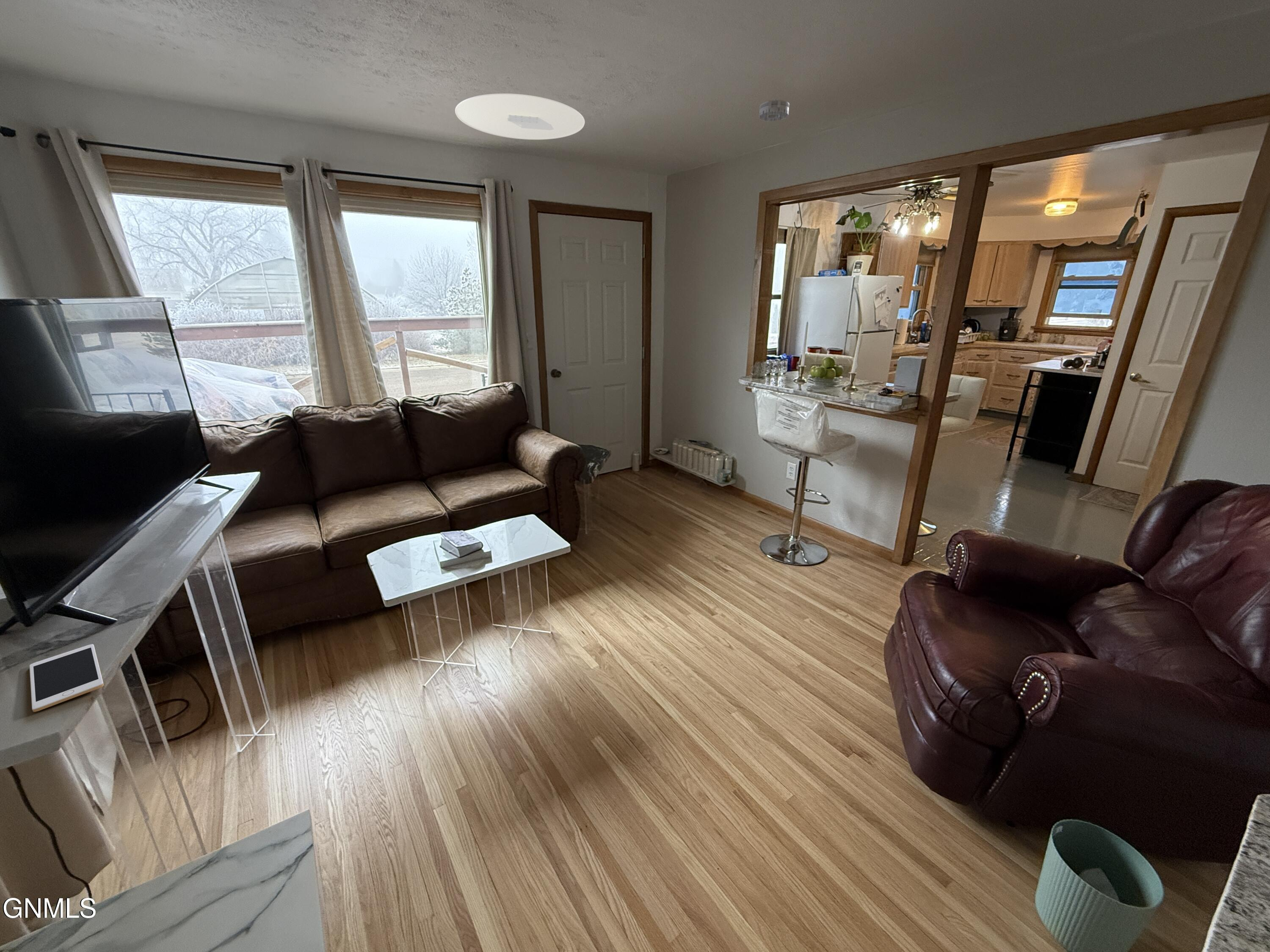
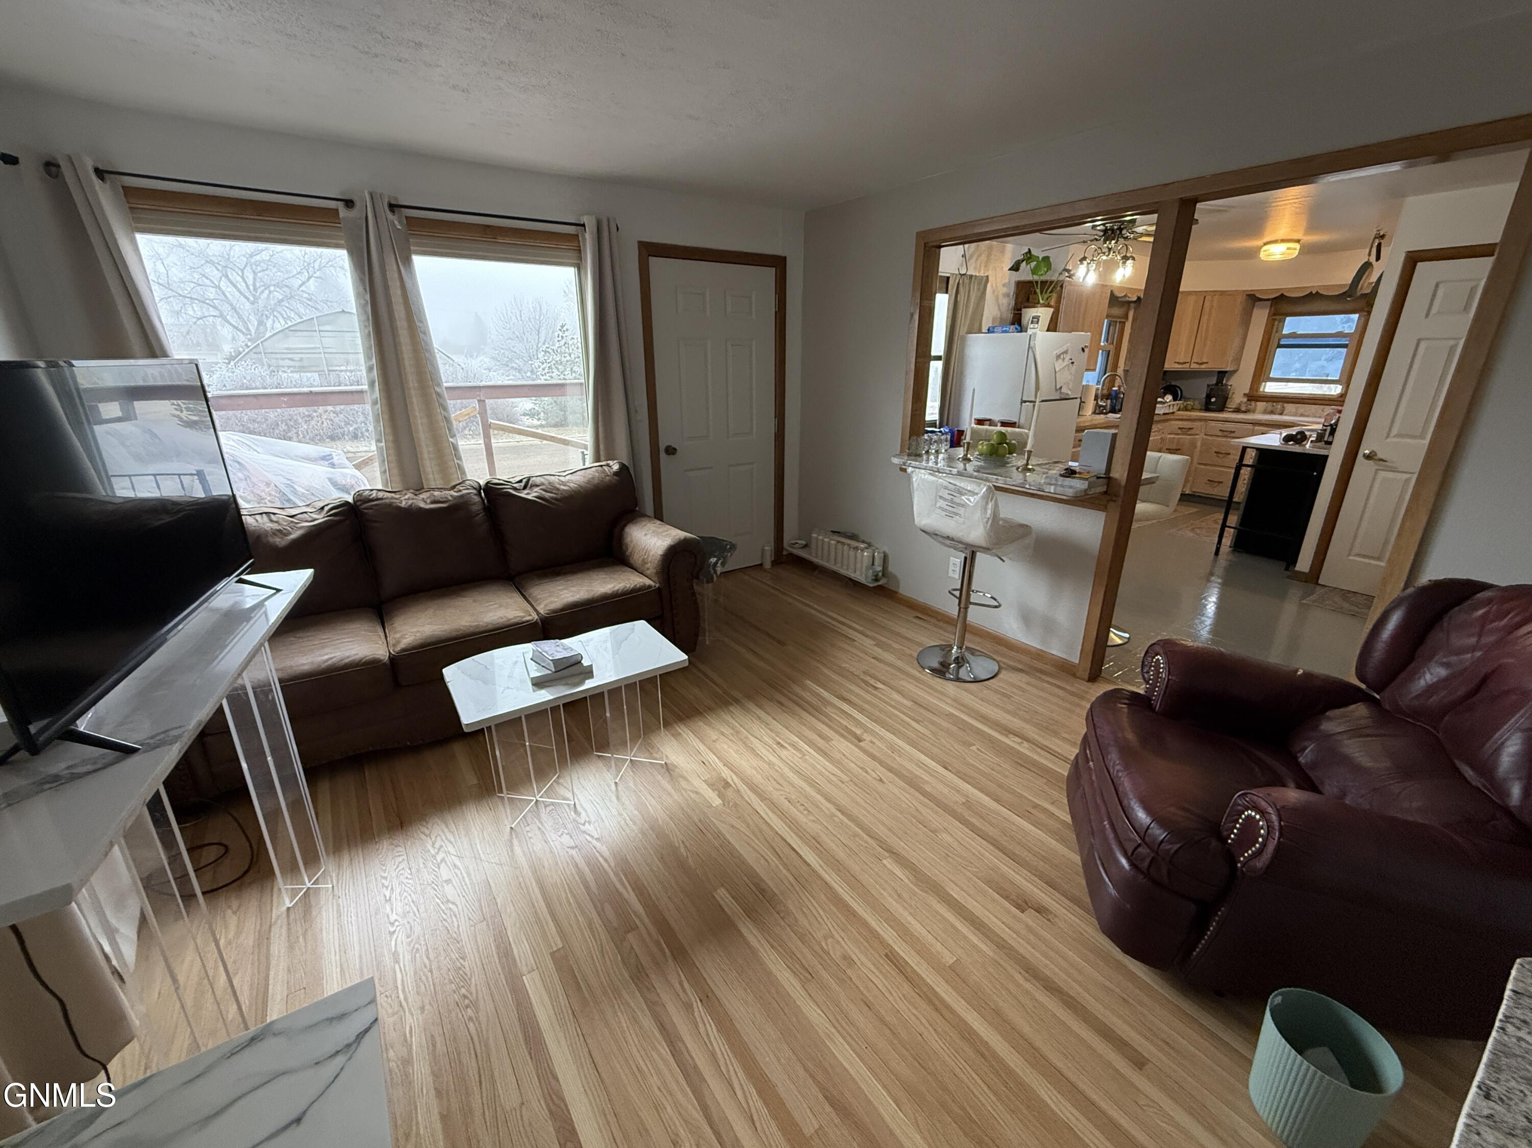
- ceiling light (521, 112)
- smoke detector (774, 110)
- cell phone (66, 675)
